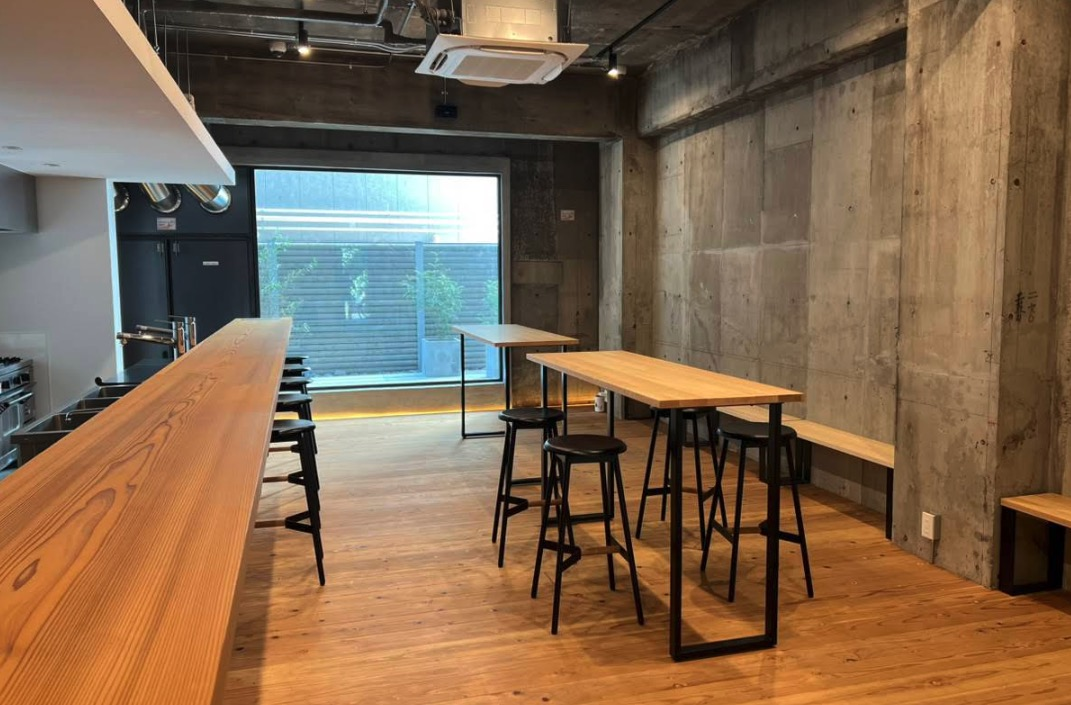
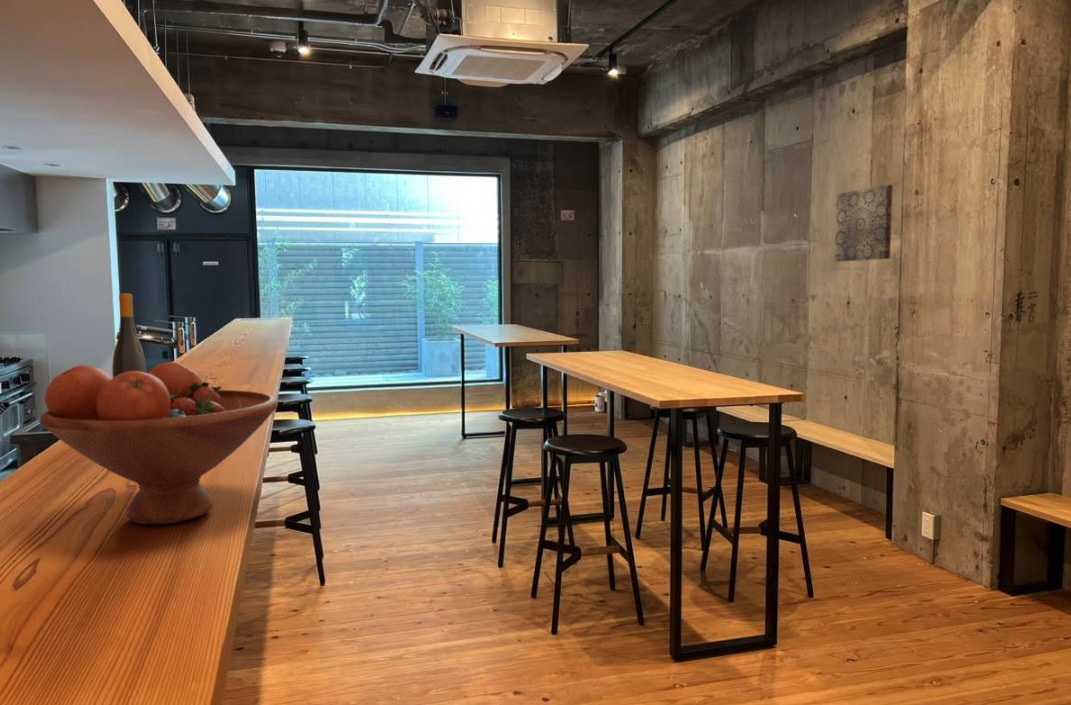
+ wine bottle (128, 359)
+ wall art (862, 225)
+ fruit bowl (167, 438)
